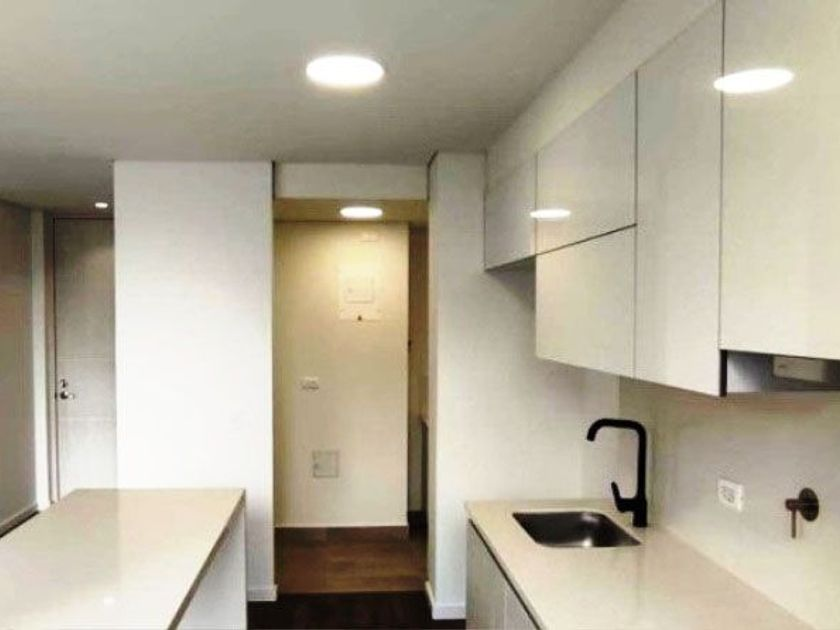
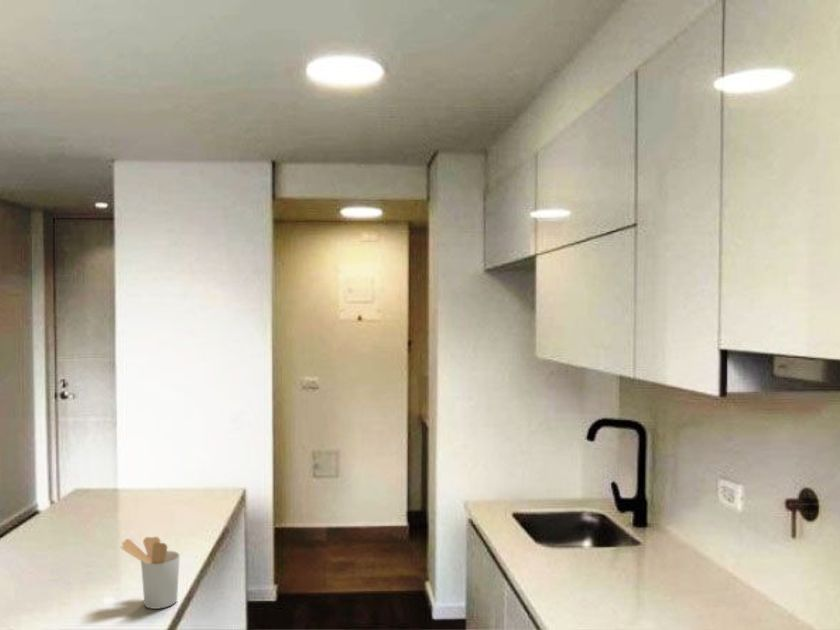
+ utensil holder (150, 570)
